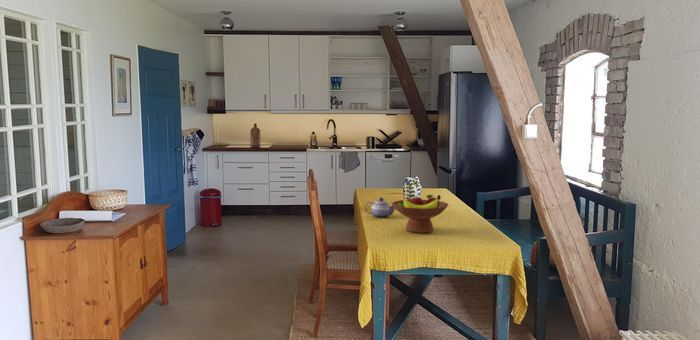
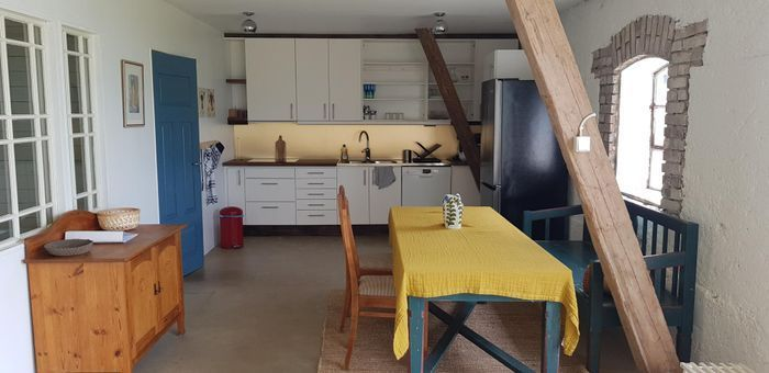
- fruit bowl (419, 211)
- teapot (380, 206)
